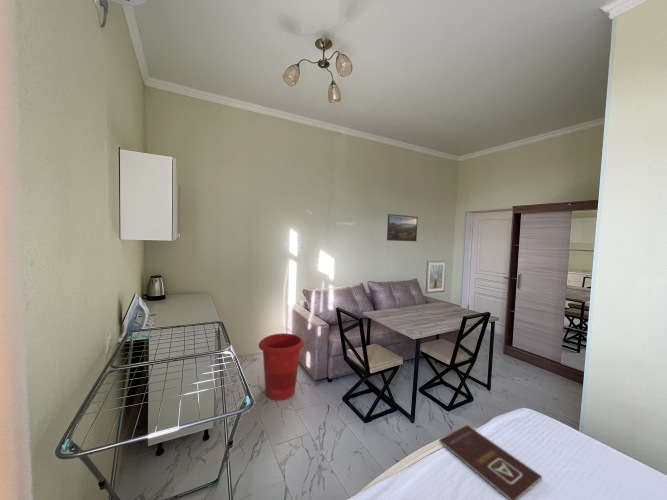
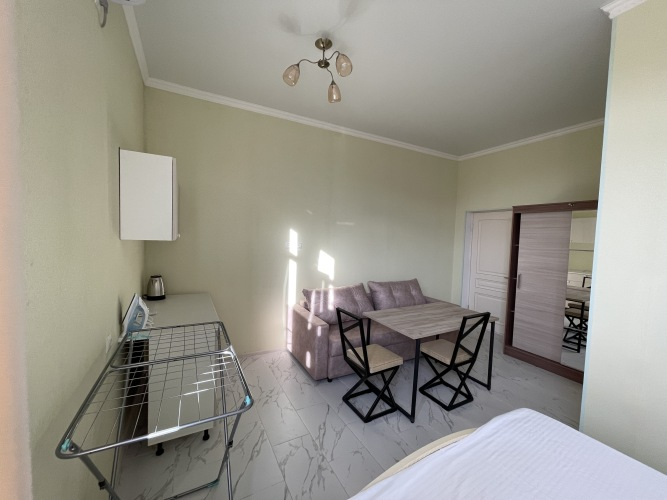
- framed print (402, 228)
- waste bin (281, 365)
- book (486, 457)
- picture frame (436, 276)
